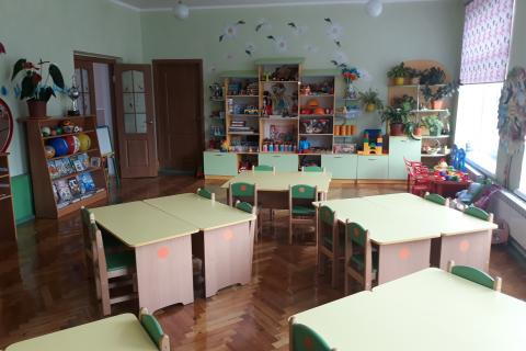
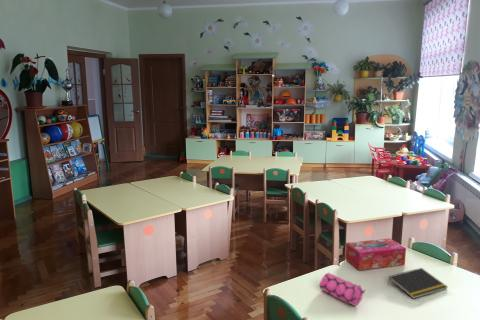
+ notepad (417, 282)
+ tissue box (374, 253)
+ pencil case (340, 287)
